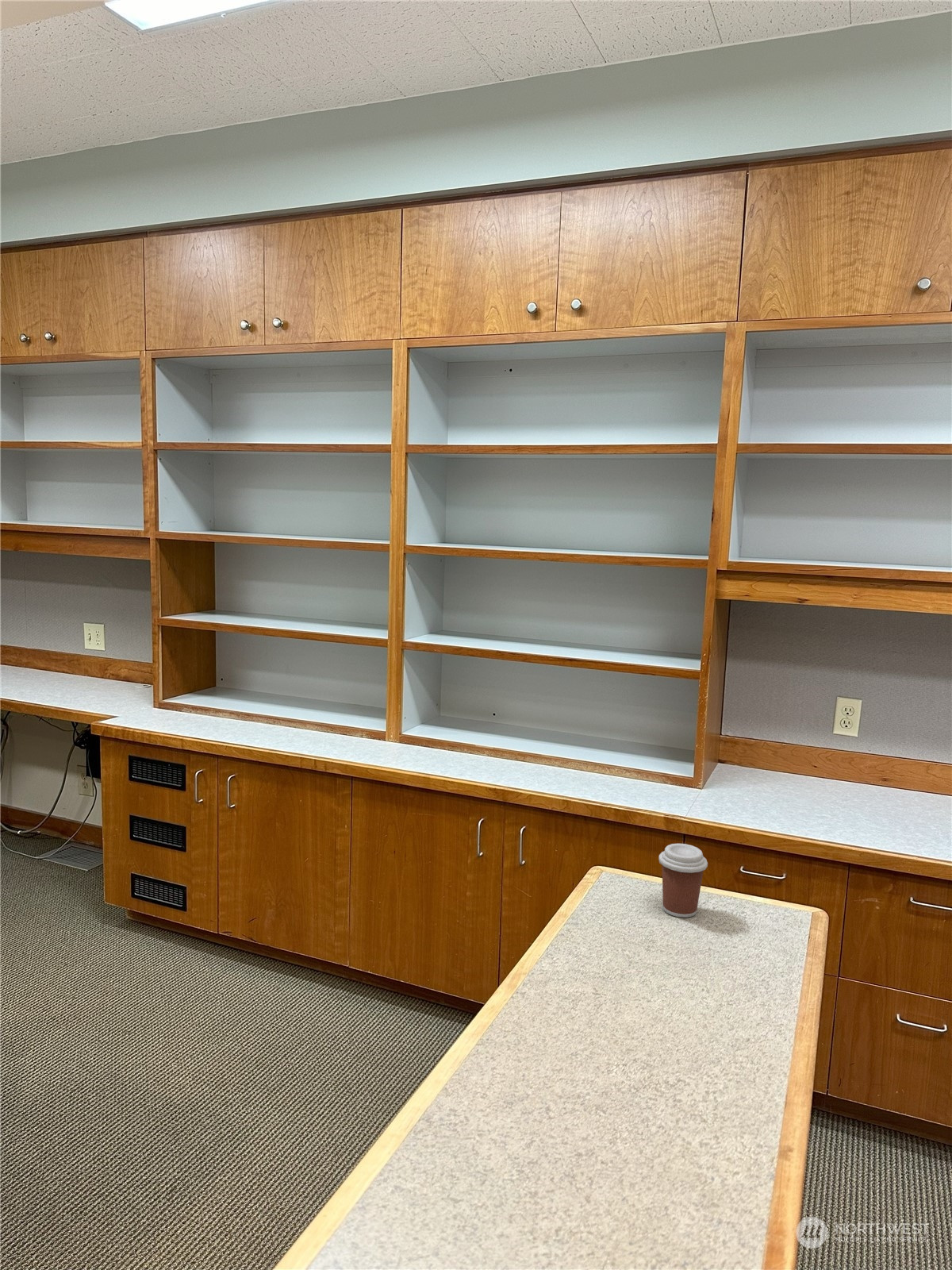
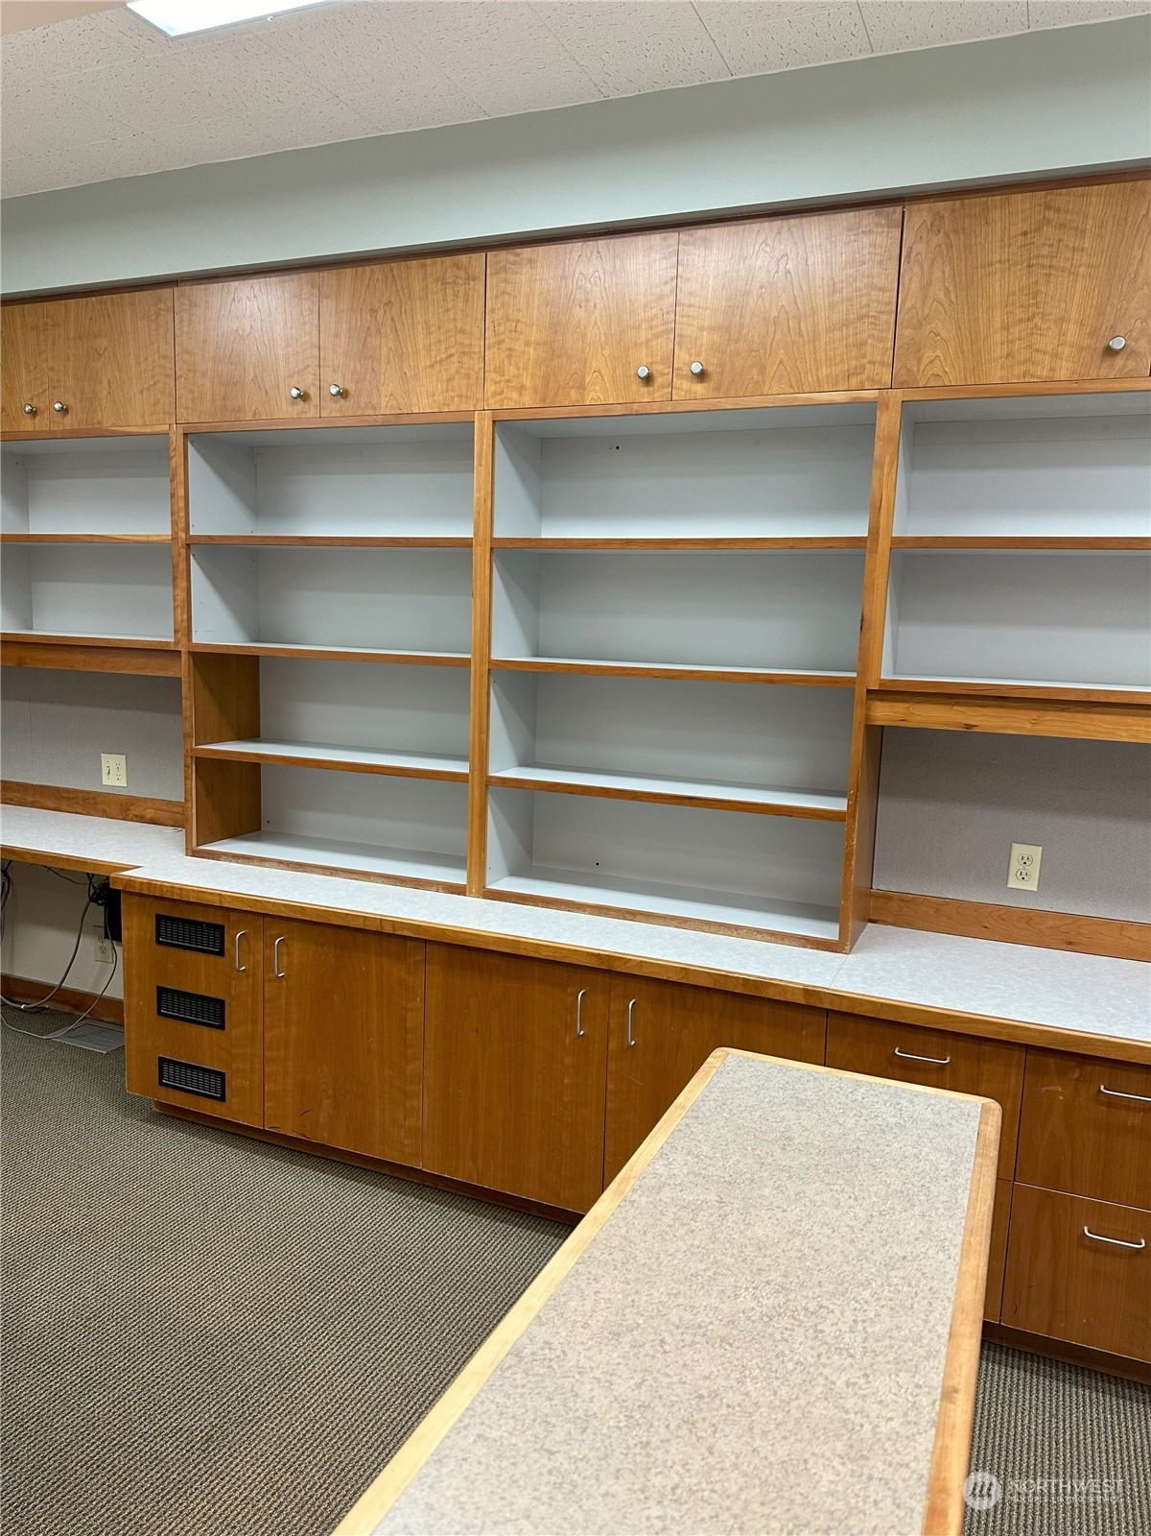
- coffee cup (681, 879)
